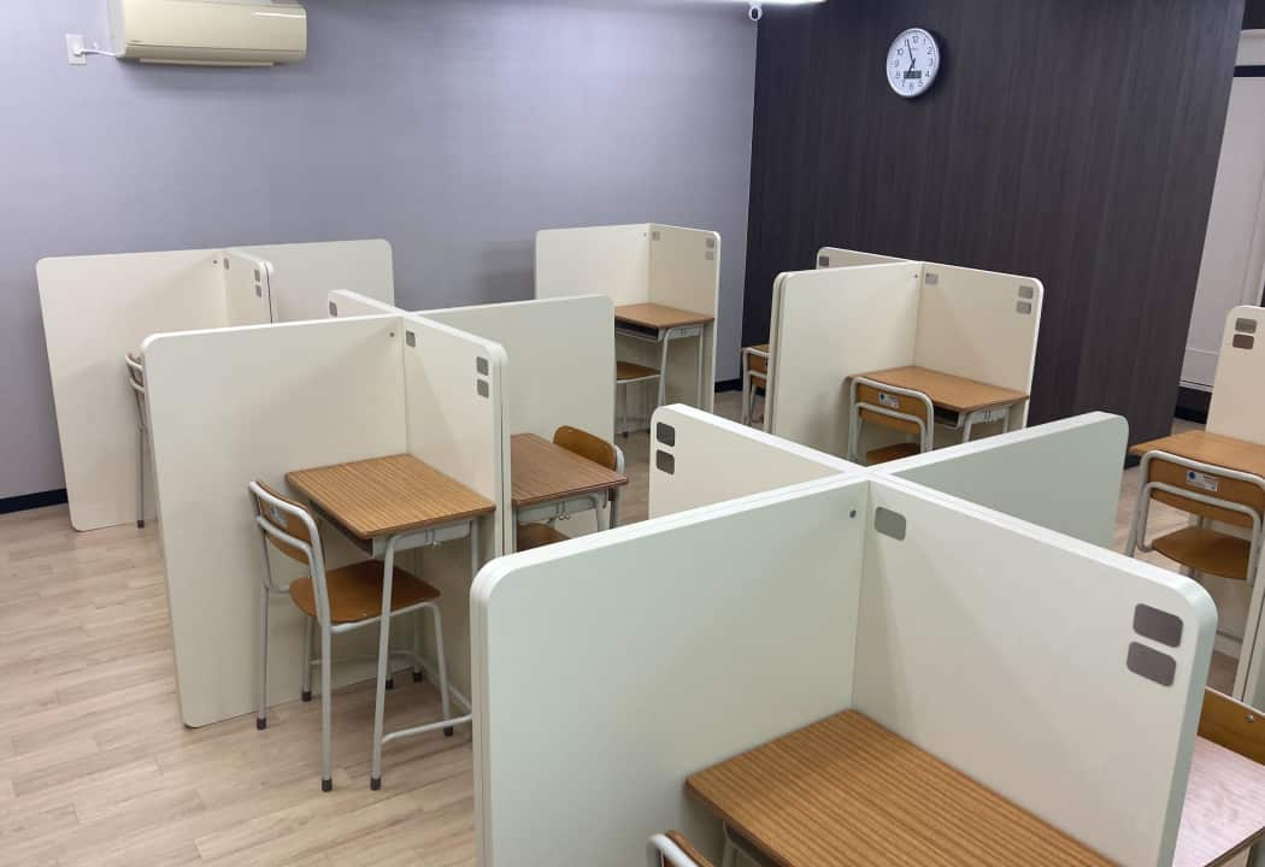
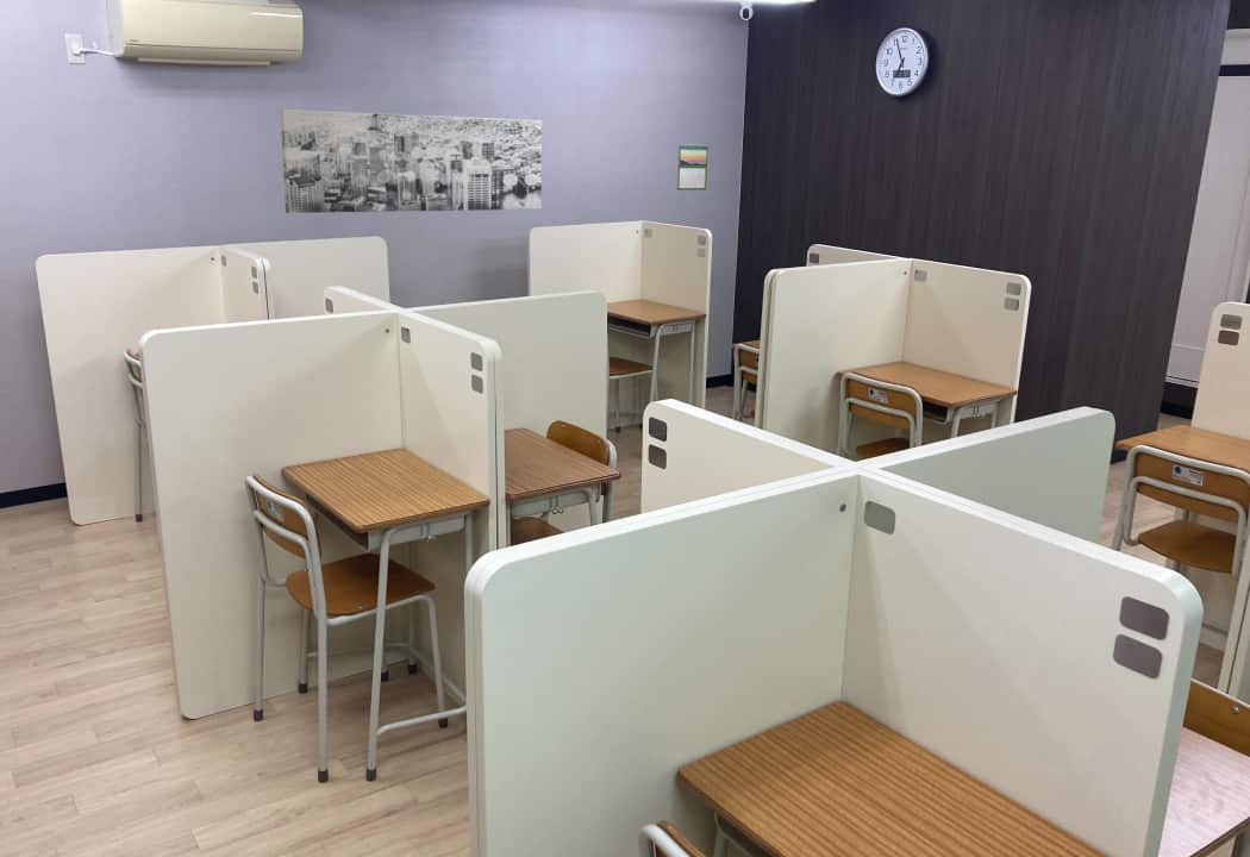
+ wall art (421, 163)
+ calendar (692, 167)
